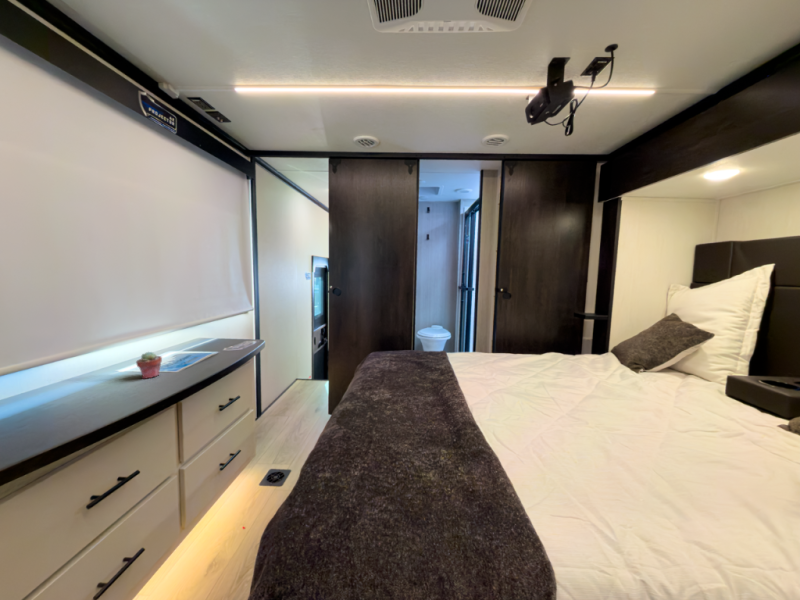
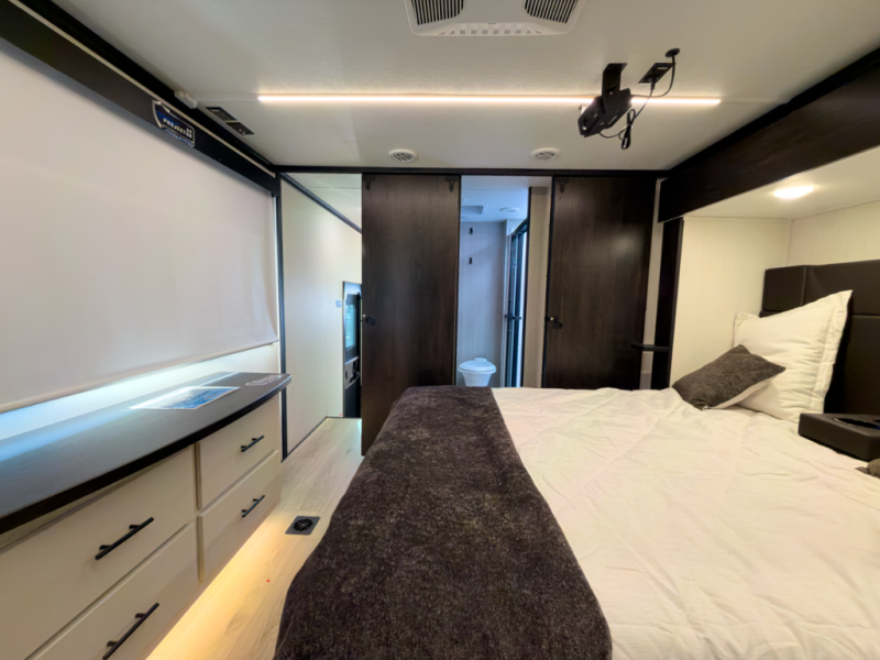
- potted succulent (149, 363)
